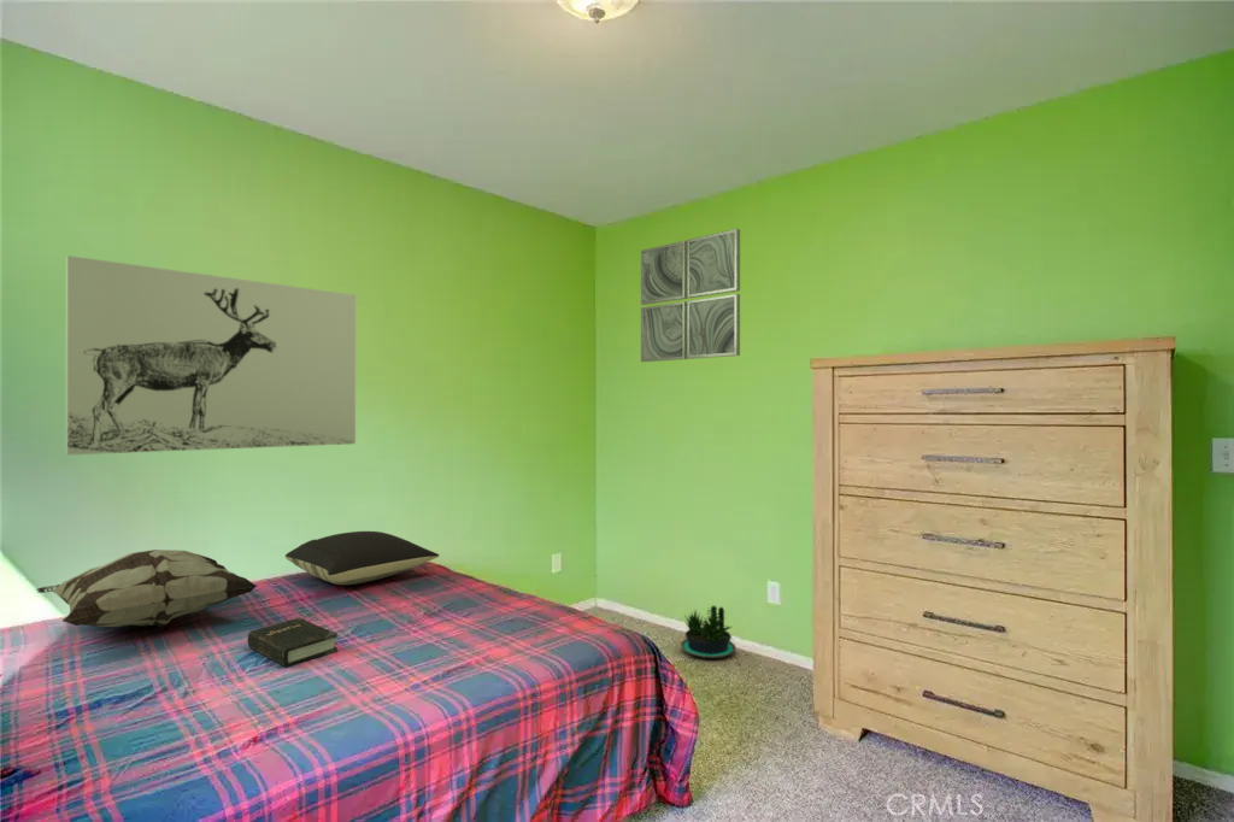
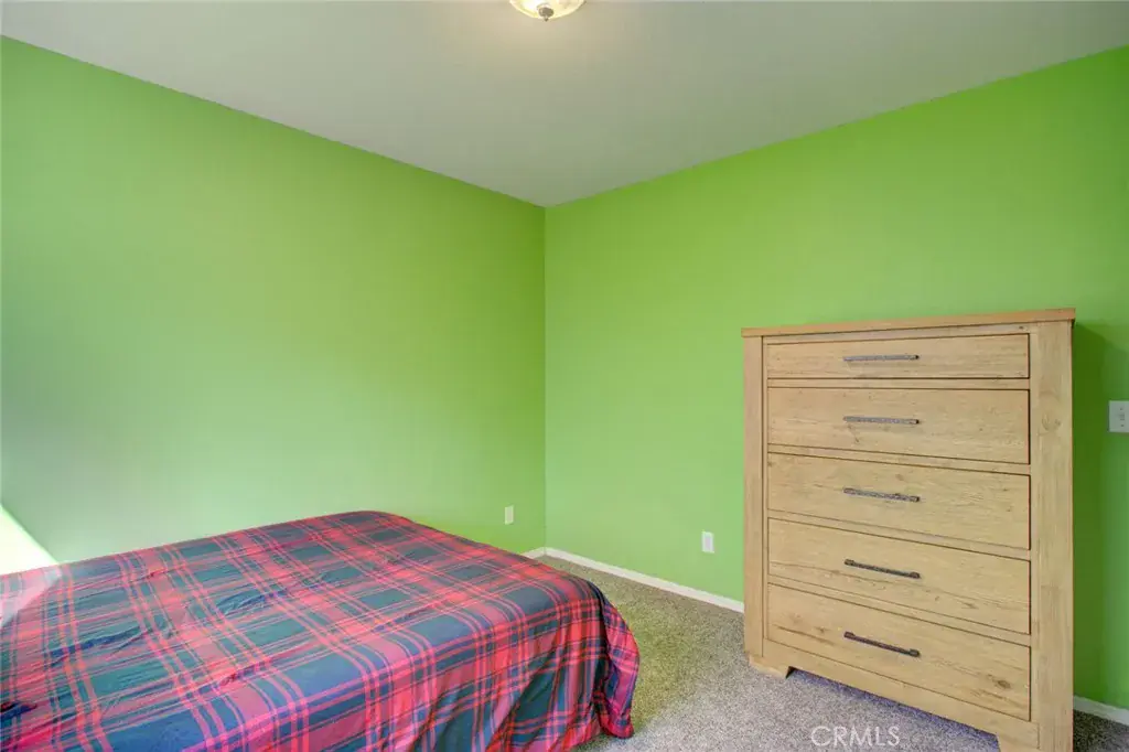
- potted plant (710, 630)
- decorative pillow (147, 587)
- wall art (687, 298)
- hardback book (292, 640)
- wall art (230, 363)
- pillow (362, 556)
